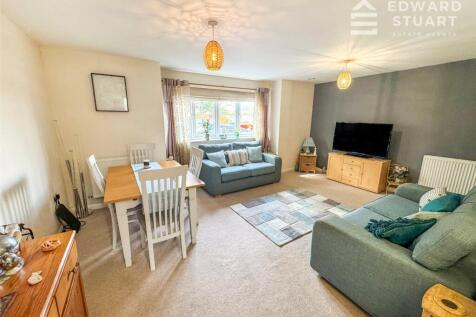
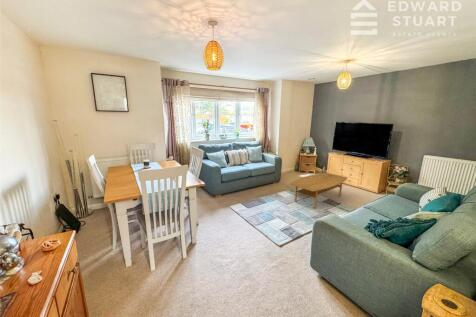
+ coffee table (319, 189)
